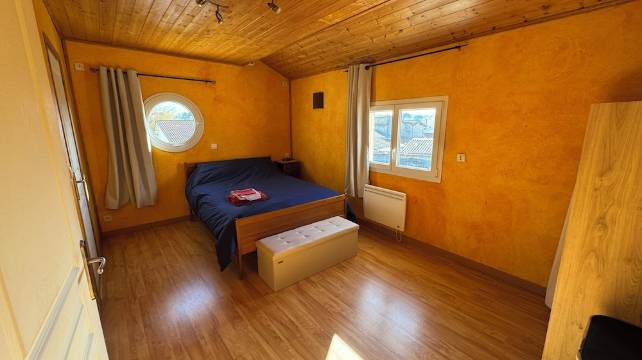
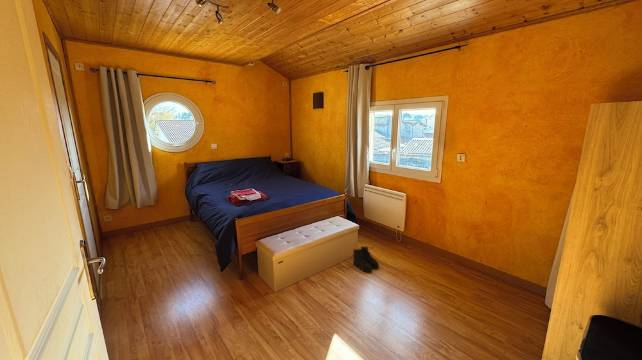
+ boots (365, 257)
